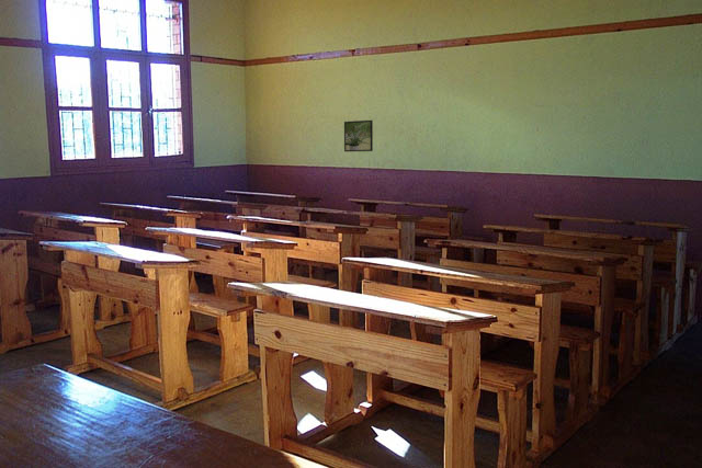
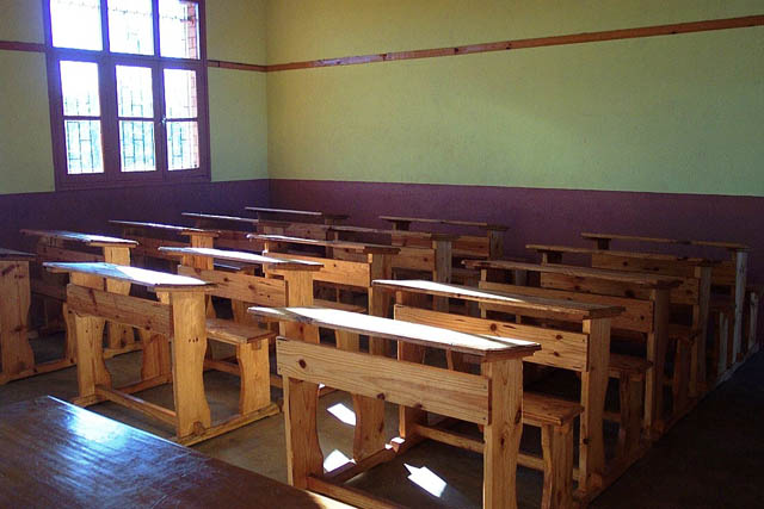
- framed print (358, 136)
